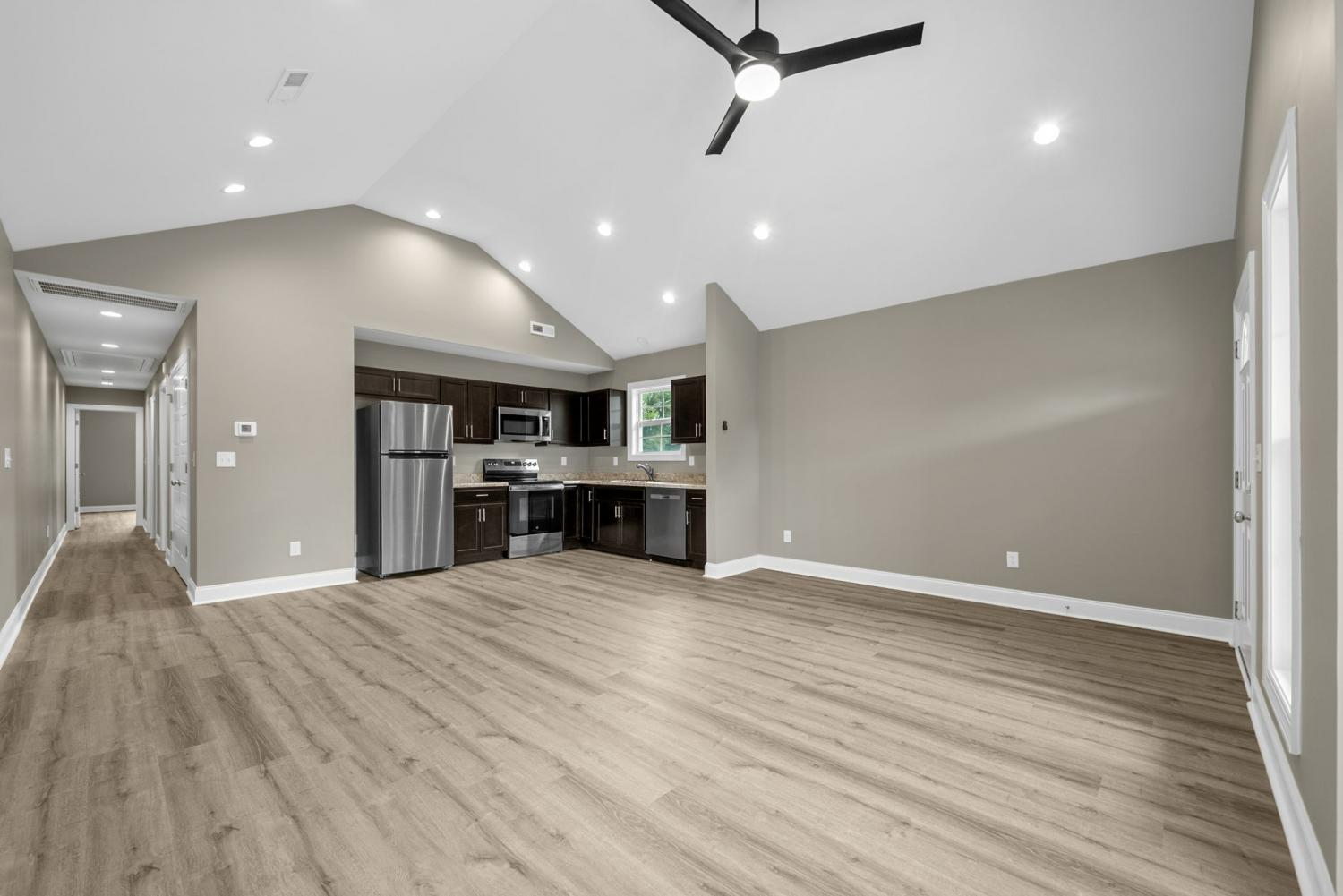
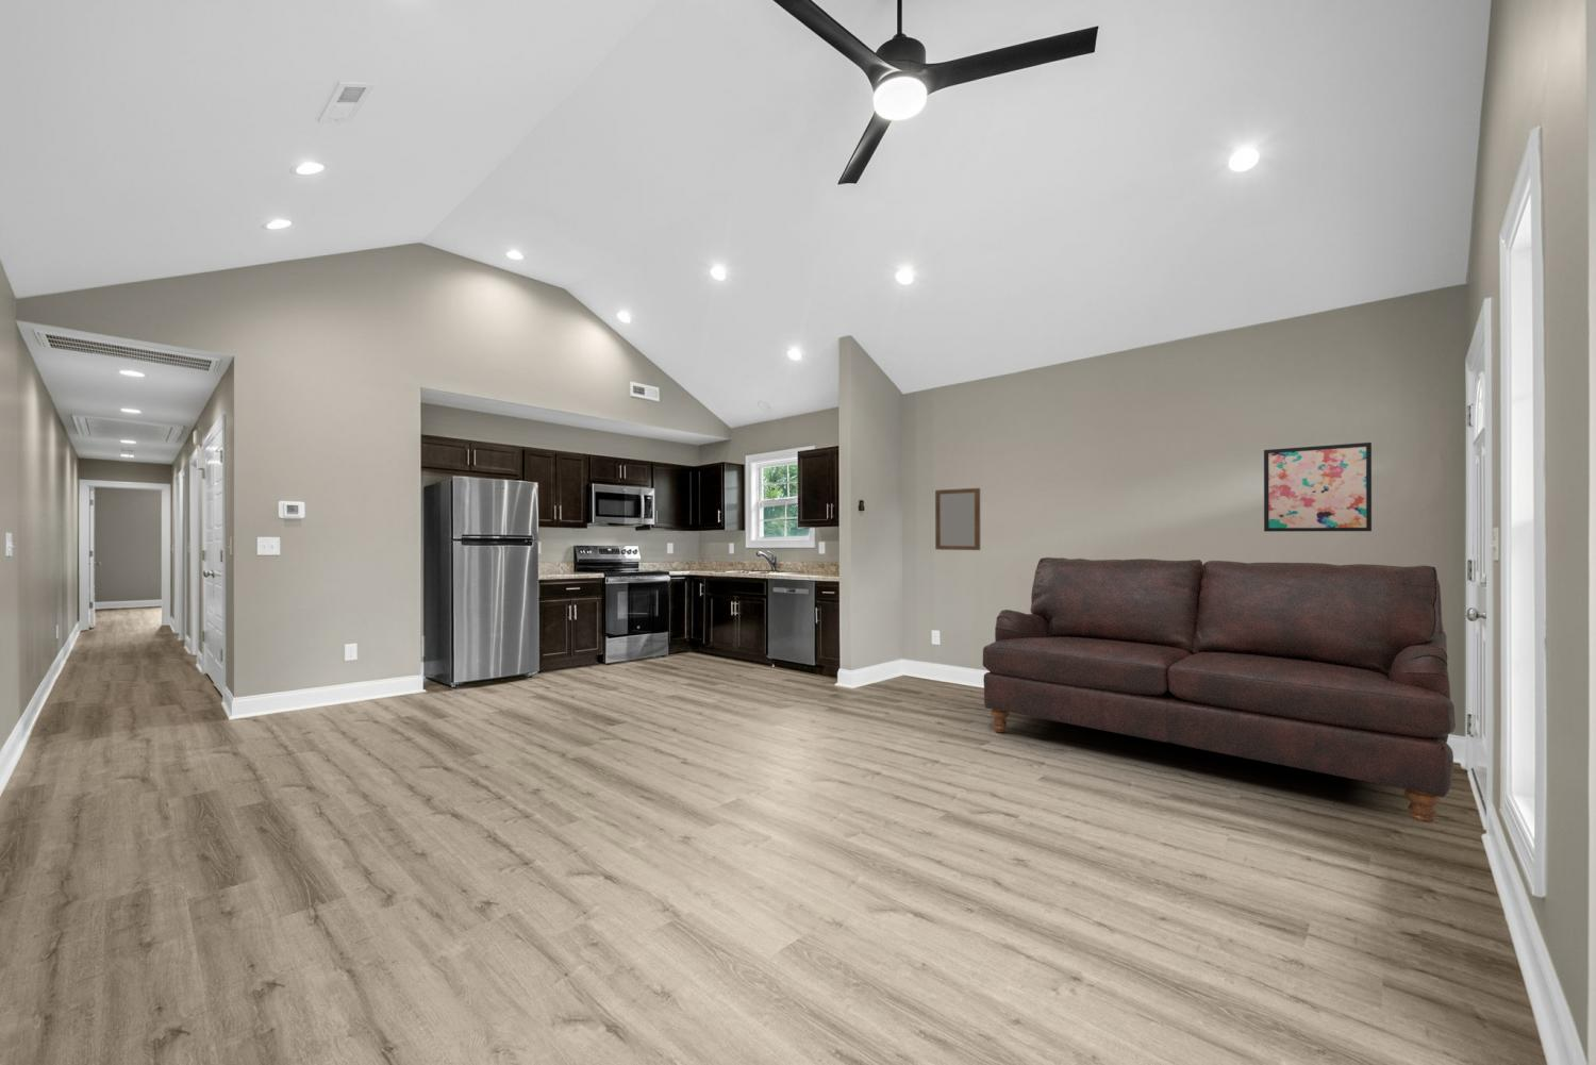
+ home mirror (957, 519)
+ wall art (1316, 489)
+ sofa (1194, 654)
